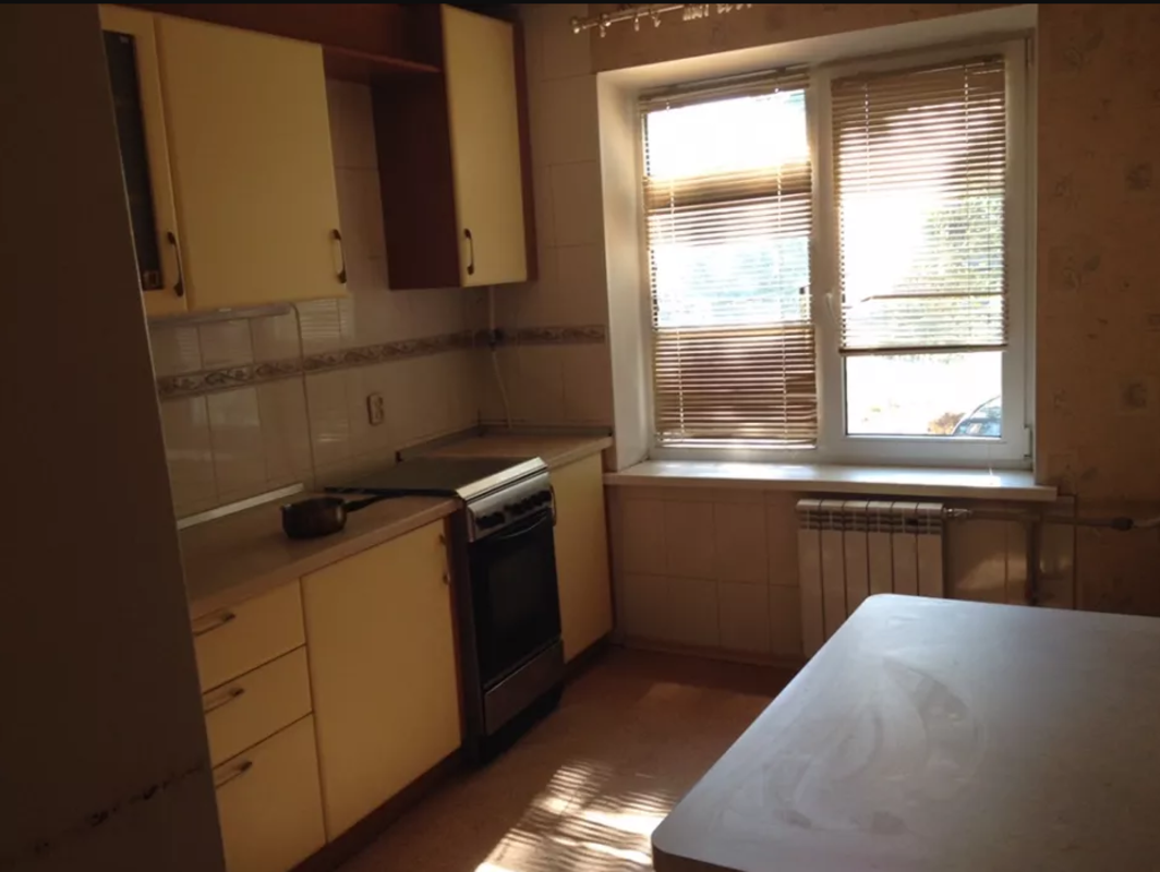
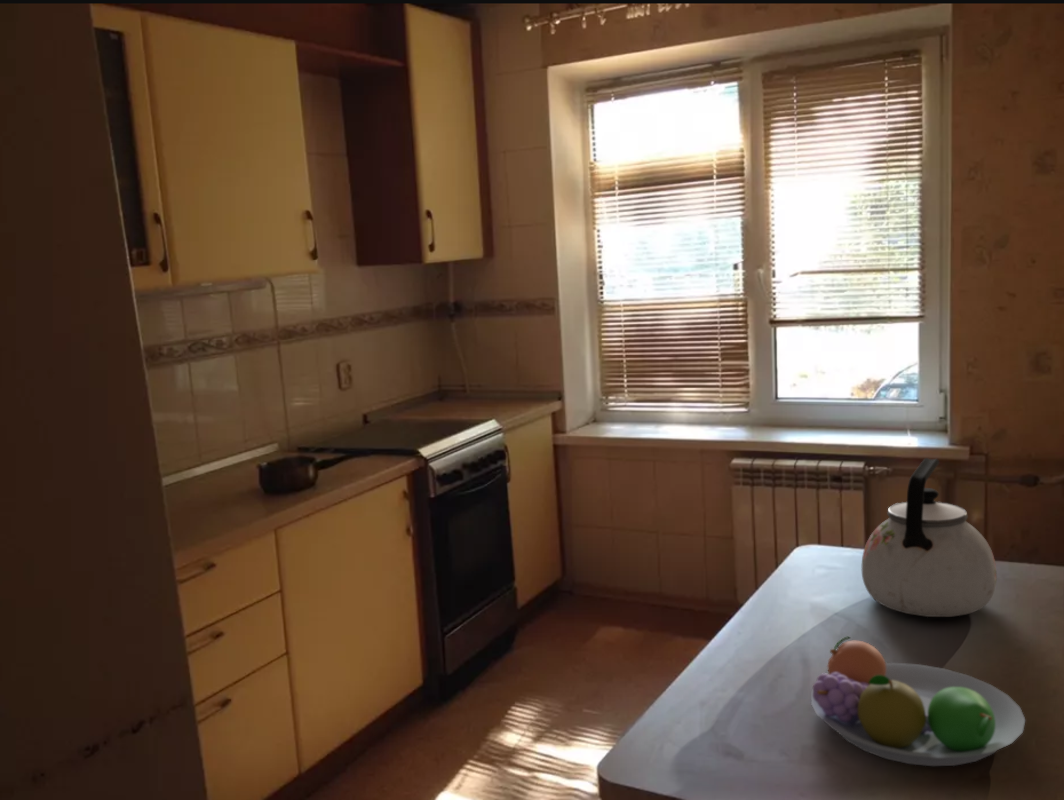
+ fruit bowl (915, 690)
+ kettle (927, 532)
